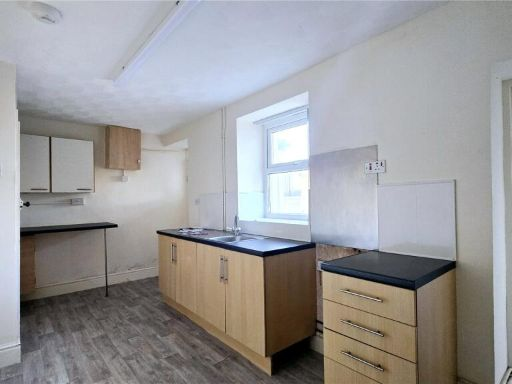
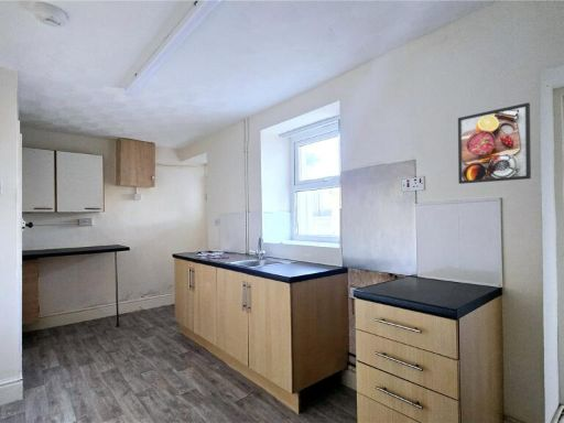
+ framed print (491, 145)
